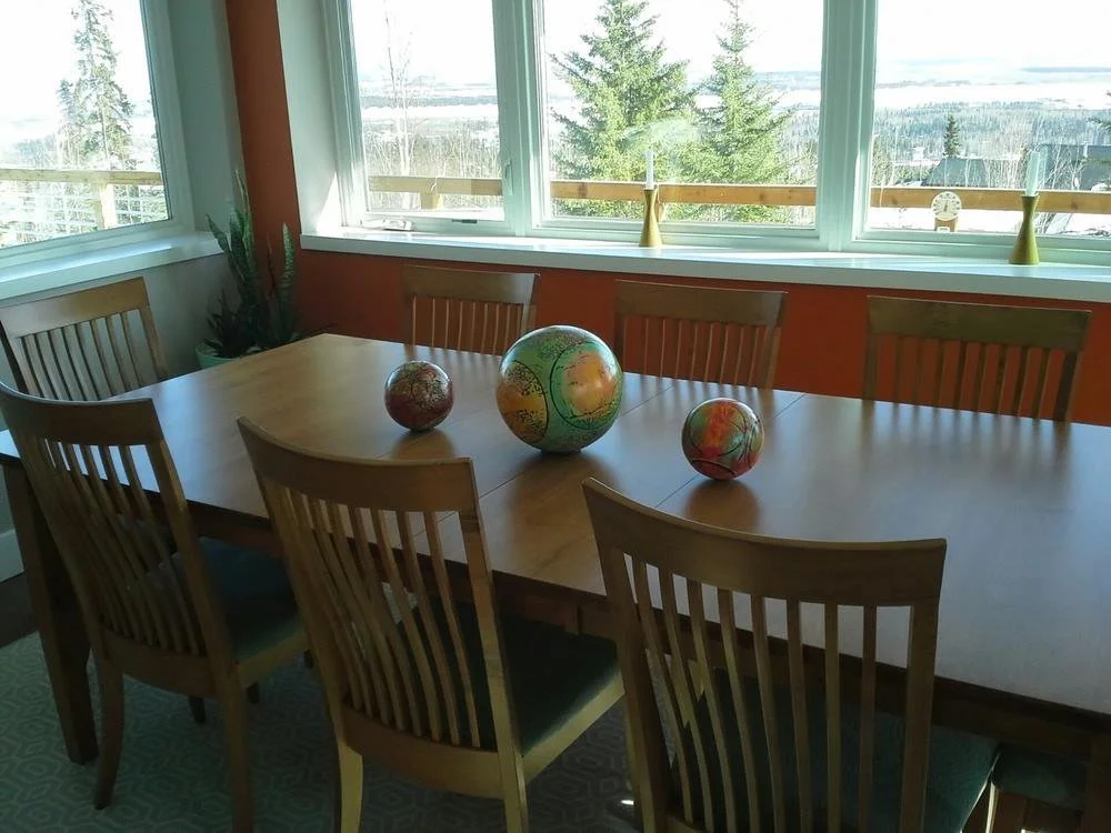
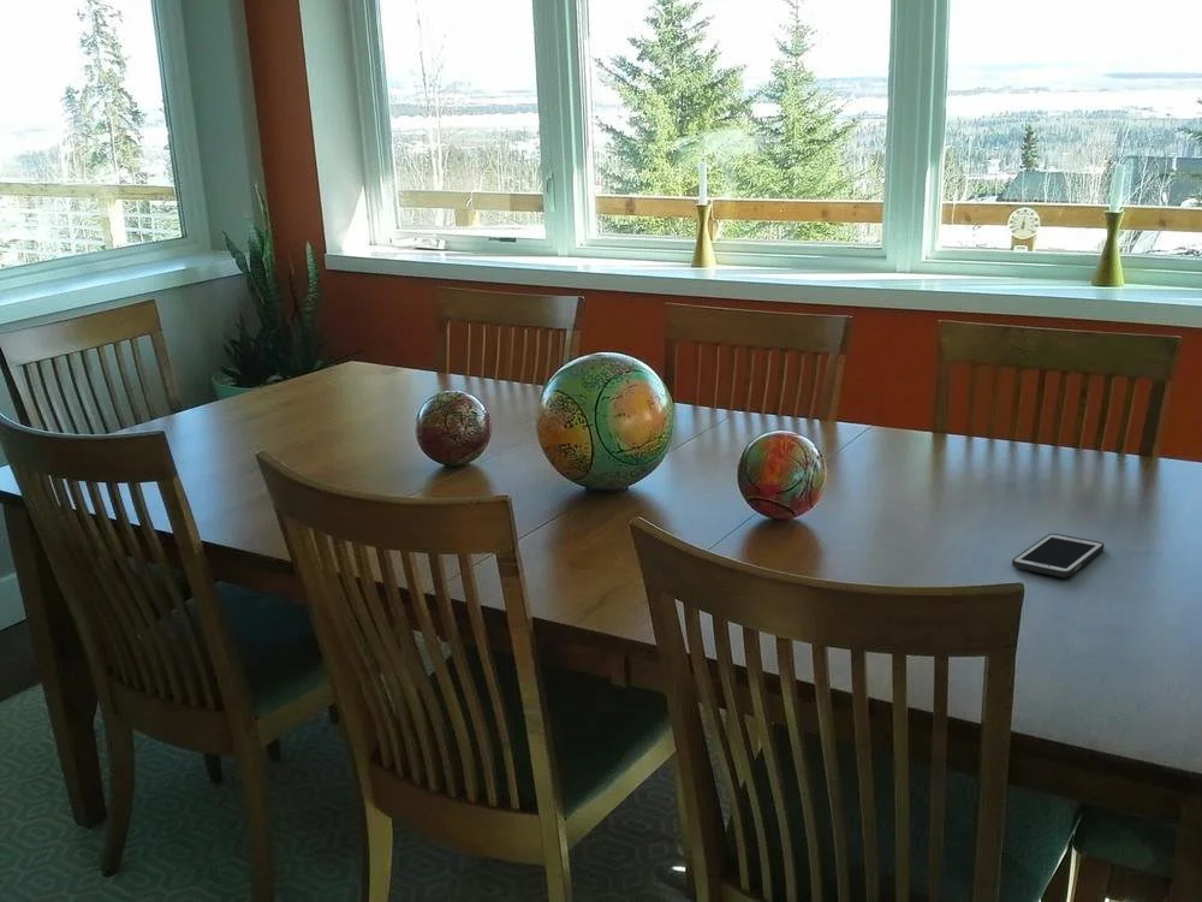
+ cell phone (1058, 554)
